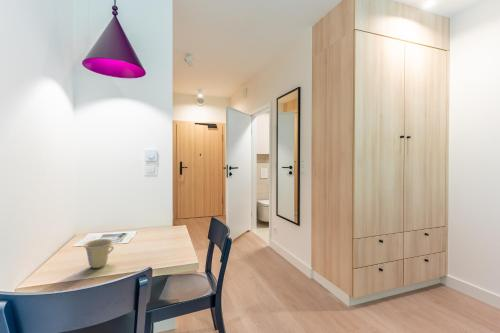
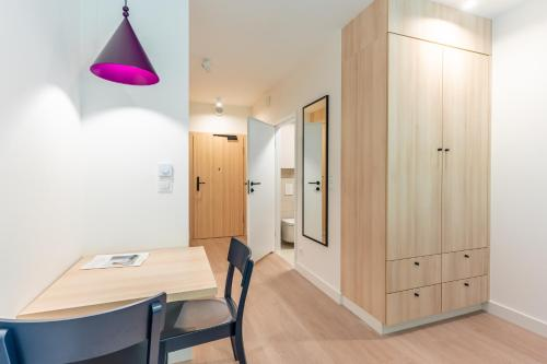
- cup (98, 254)
